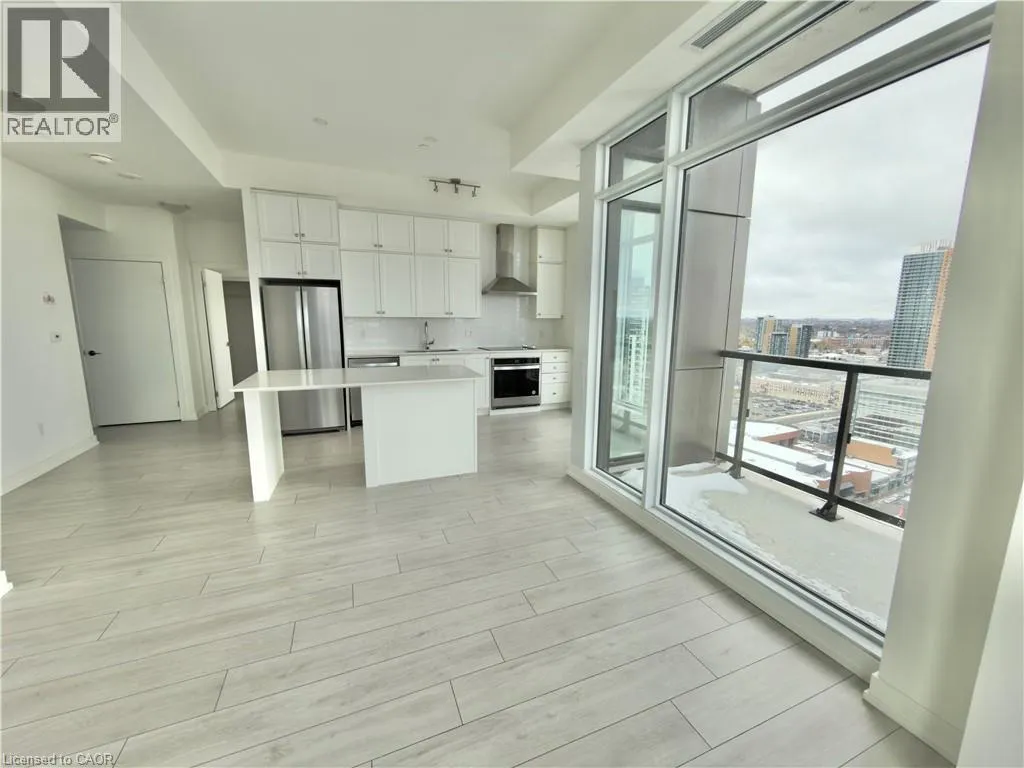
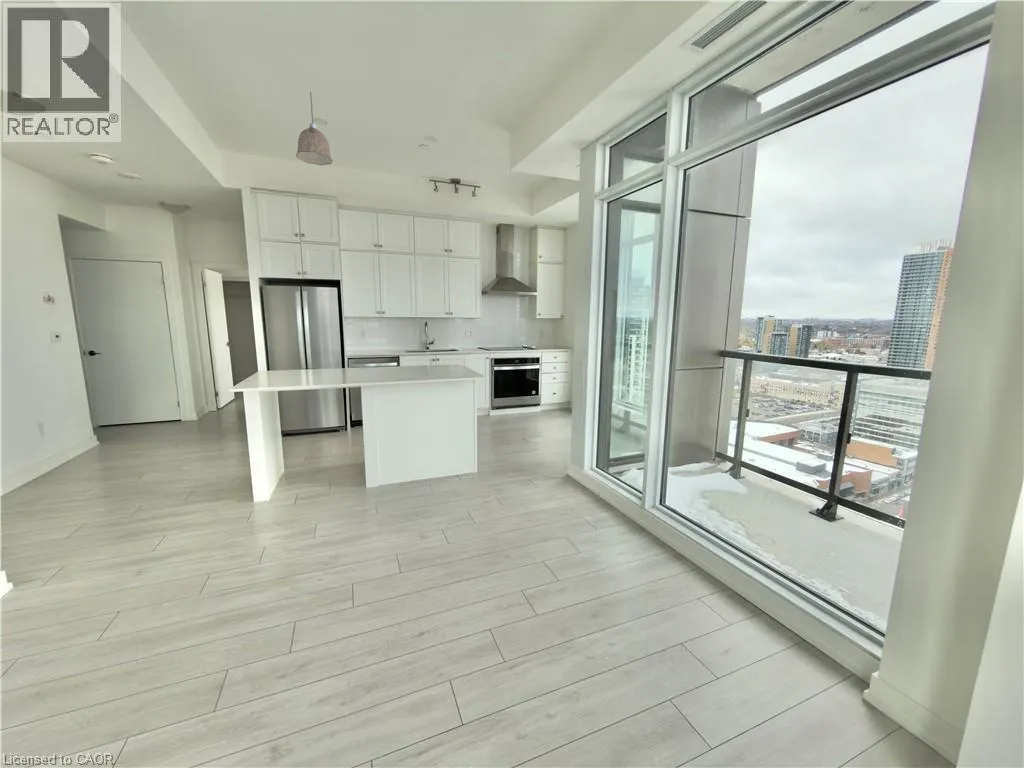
+ pendant lamp (312, 125)
